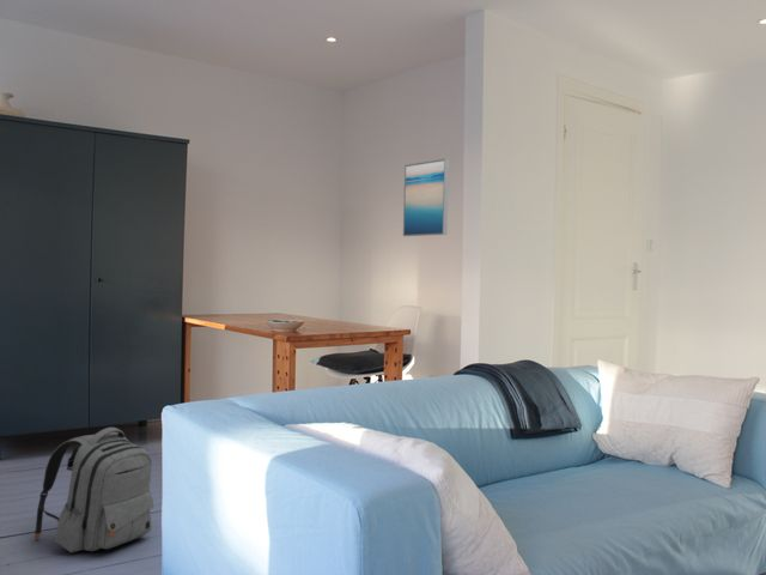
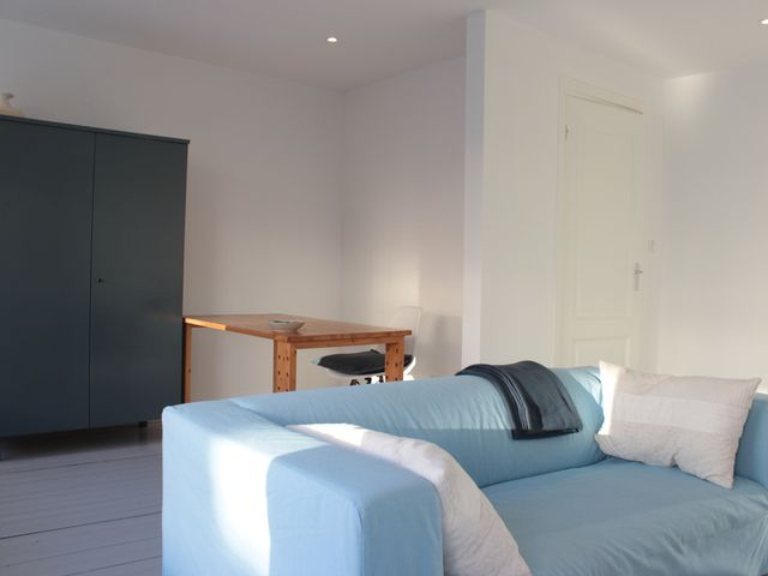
- backpack (102, 483)
- wall art (425, 199)
